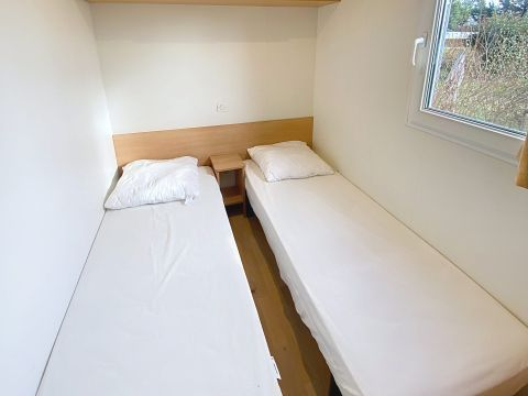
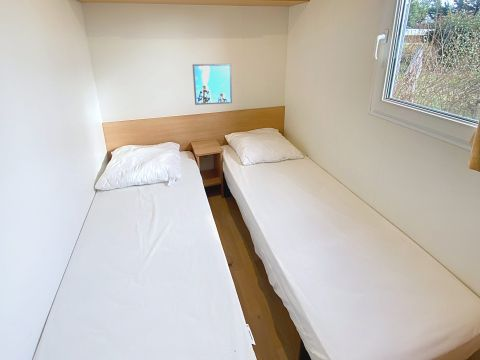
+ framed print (212, 84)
